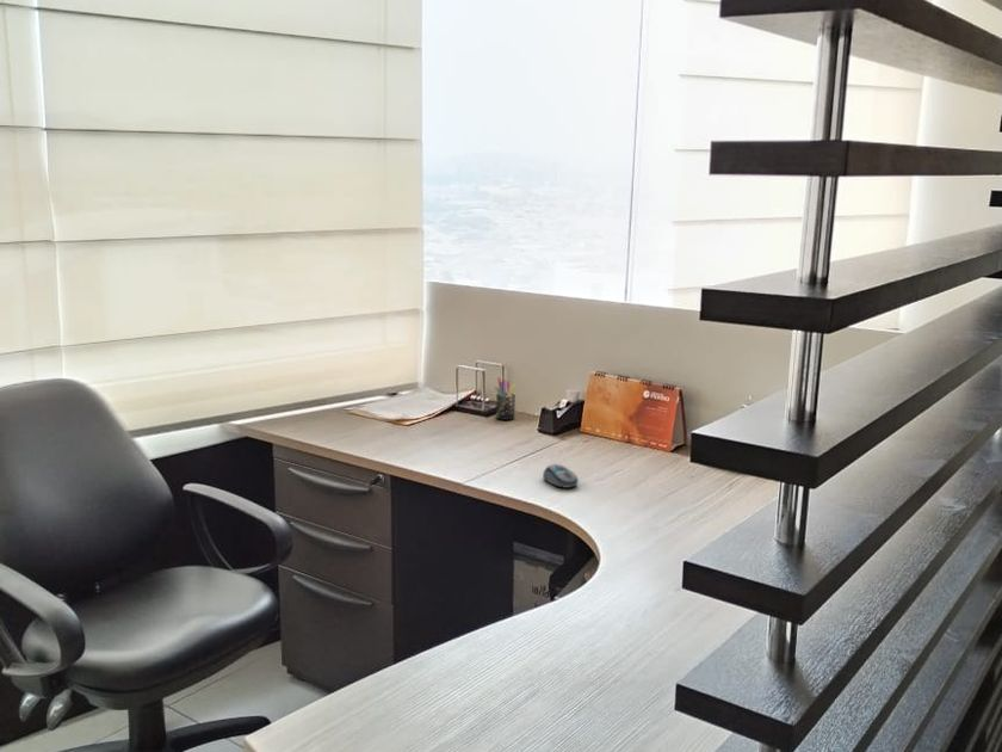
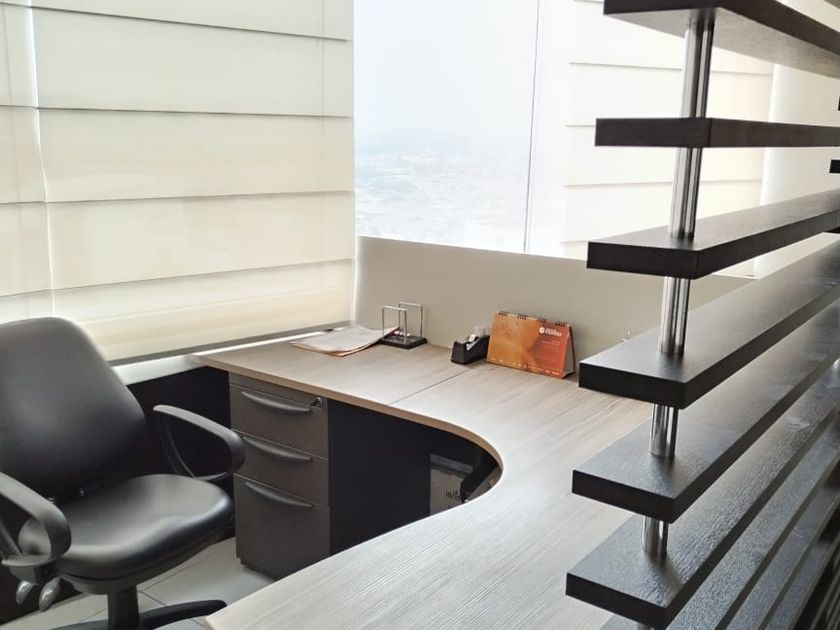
- pen holder (502, 397)
- computer mouse (559, 474)
